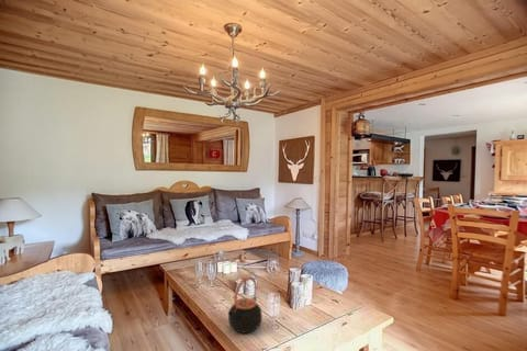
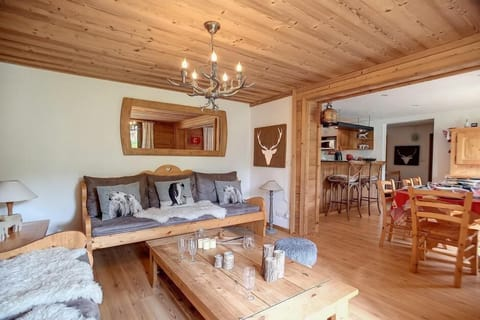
- teapot (243, 303)
